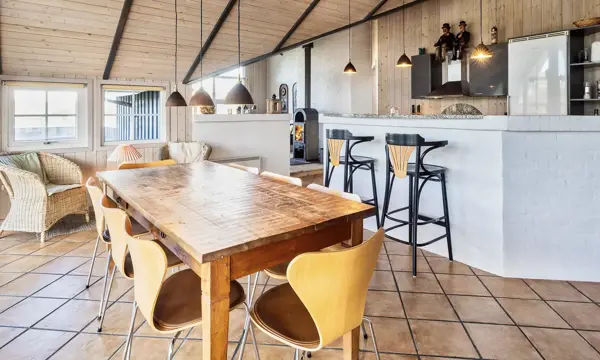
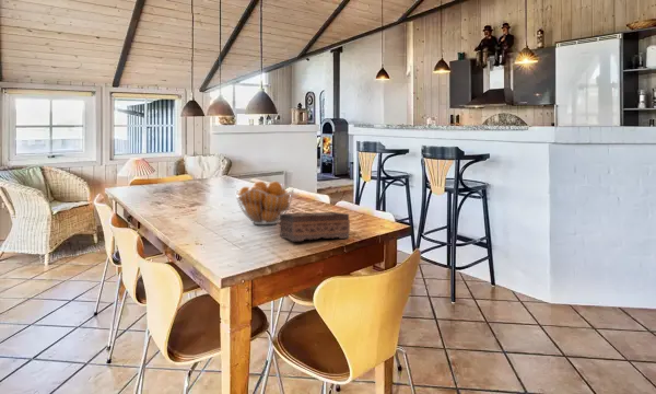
+ fruit basket (265, 201)
+ tissue box (314, 225)
